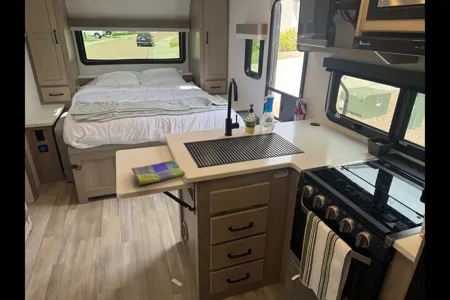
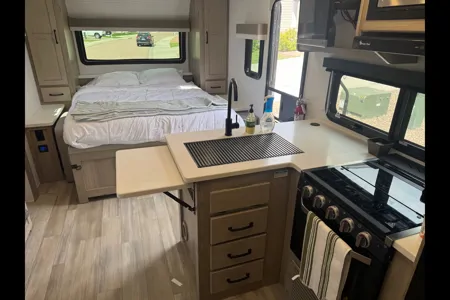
- dish towel (158, 171)
